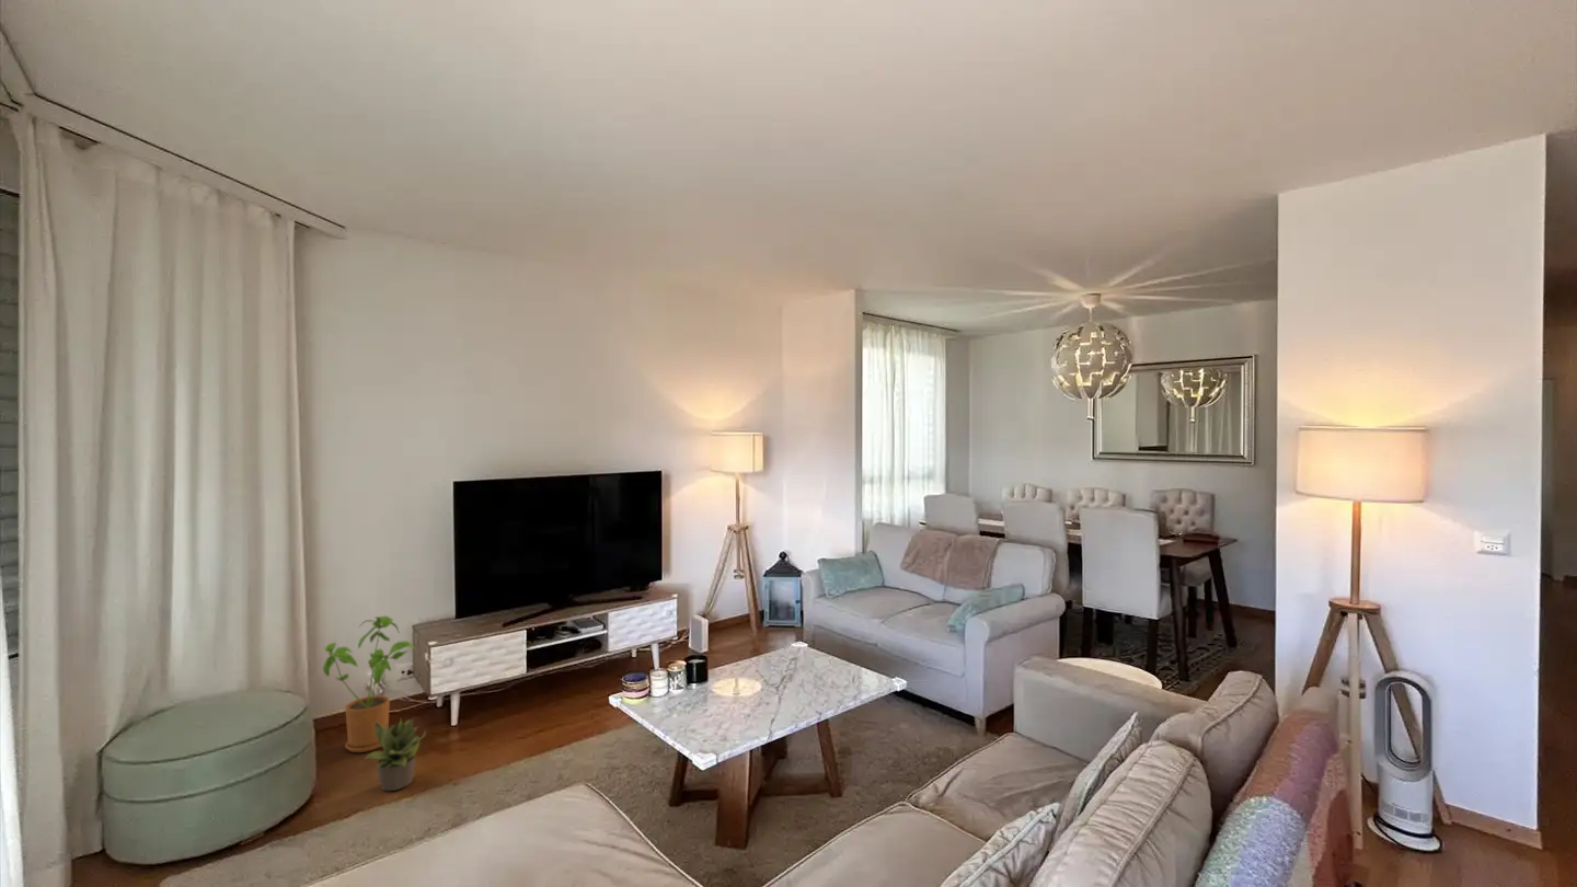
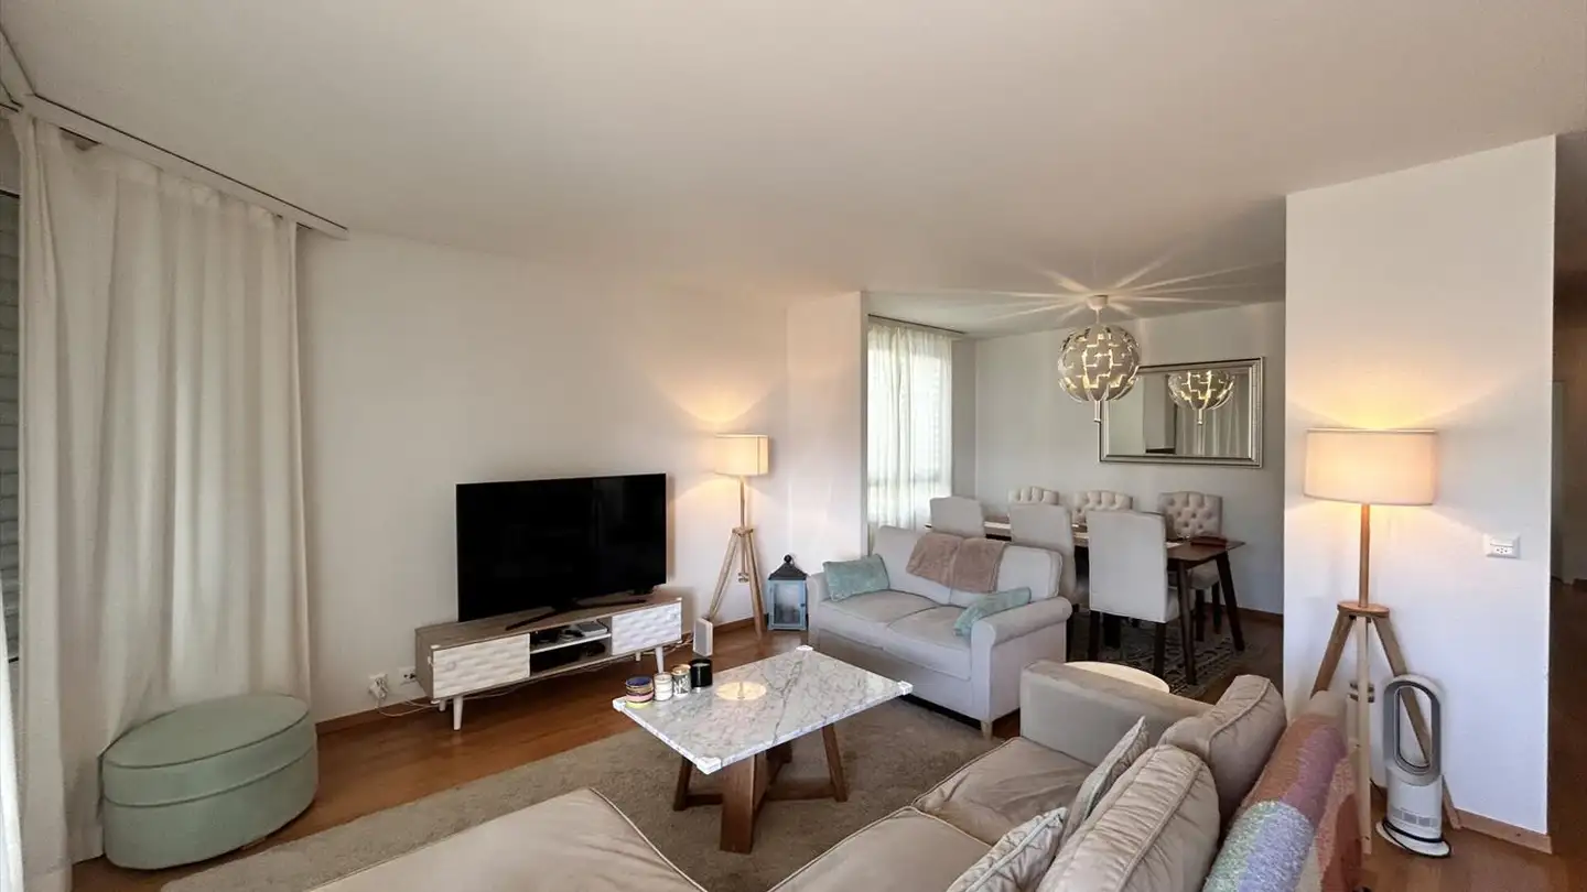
- potted plant (393, 754)
- house plant (373, 682)
